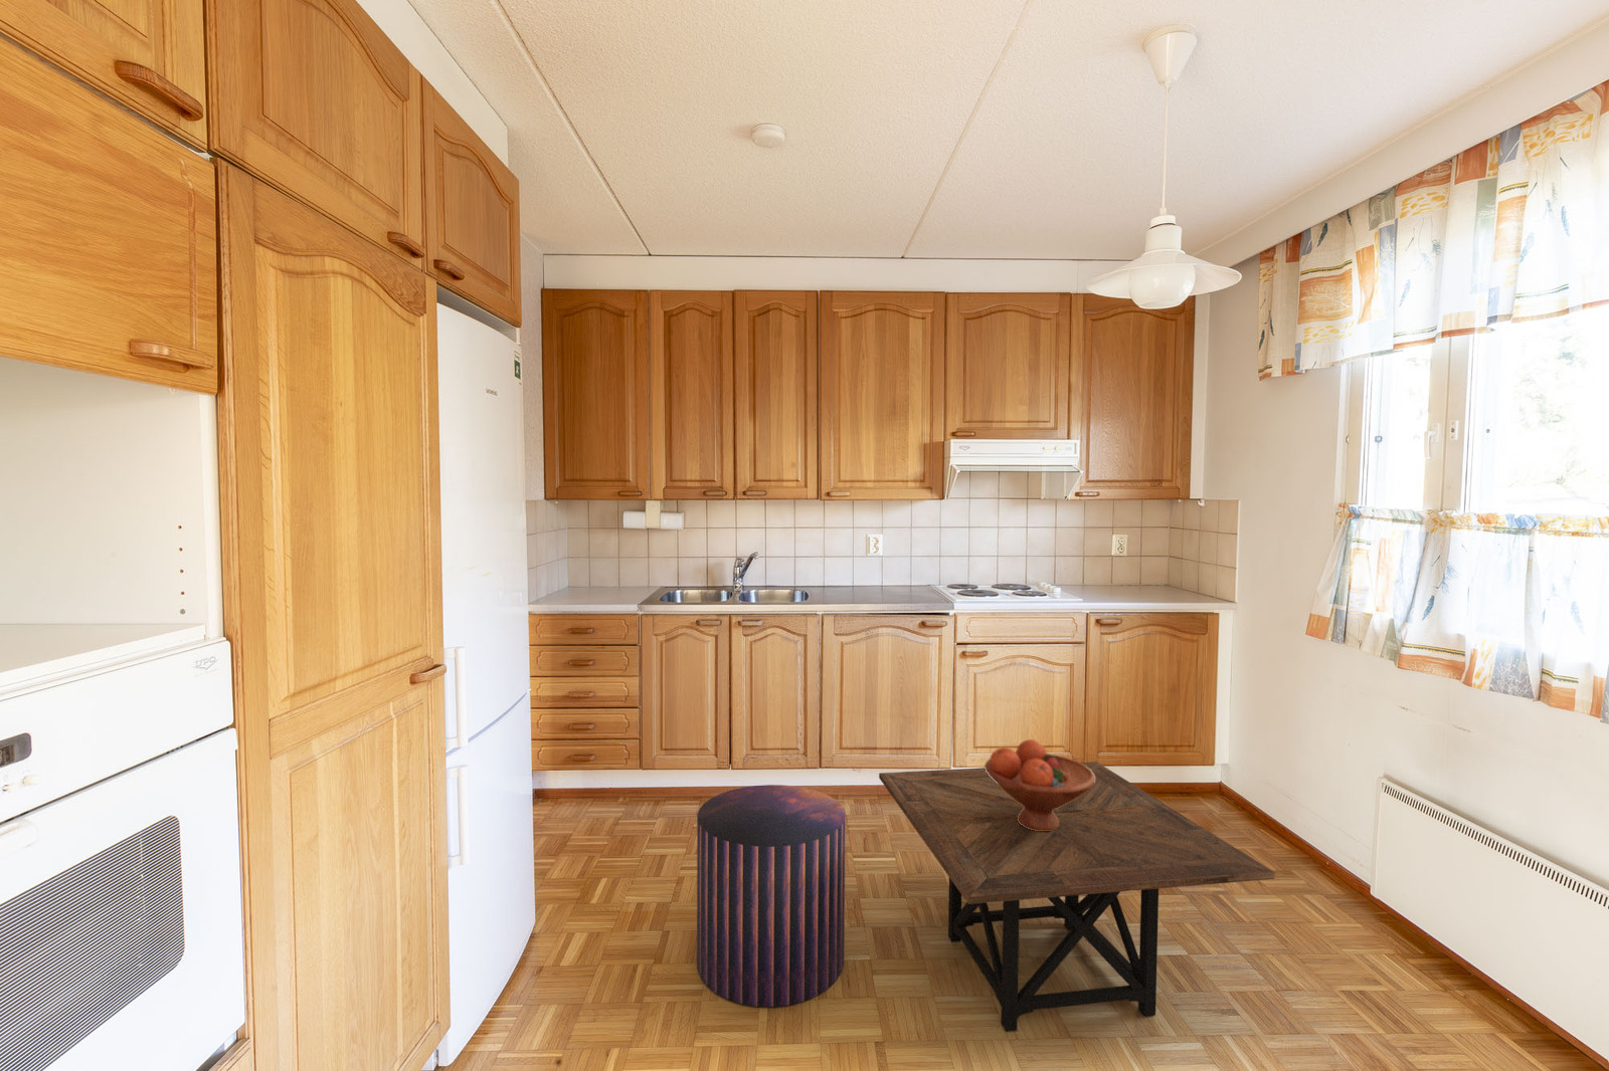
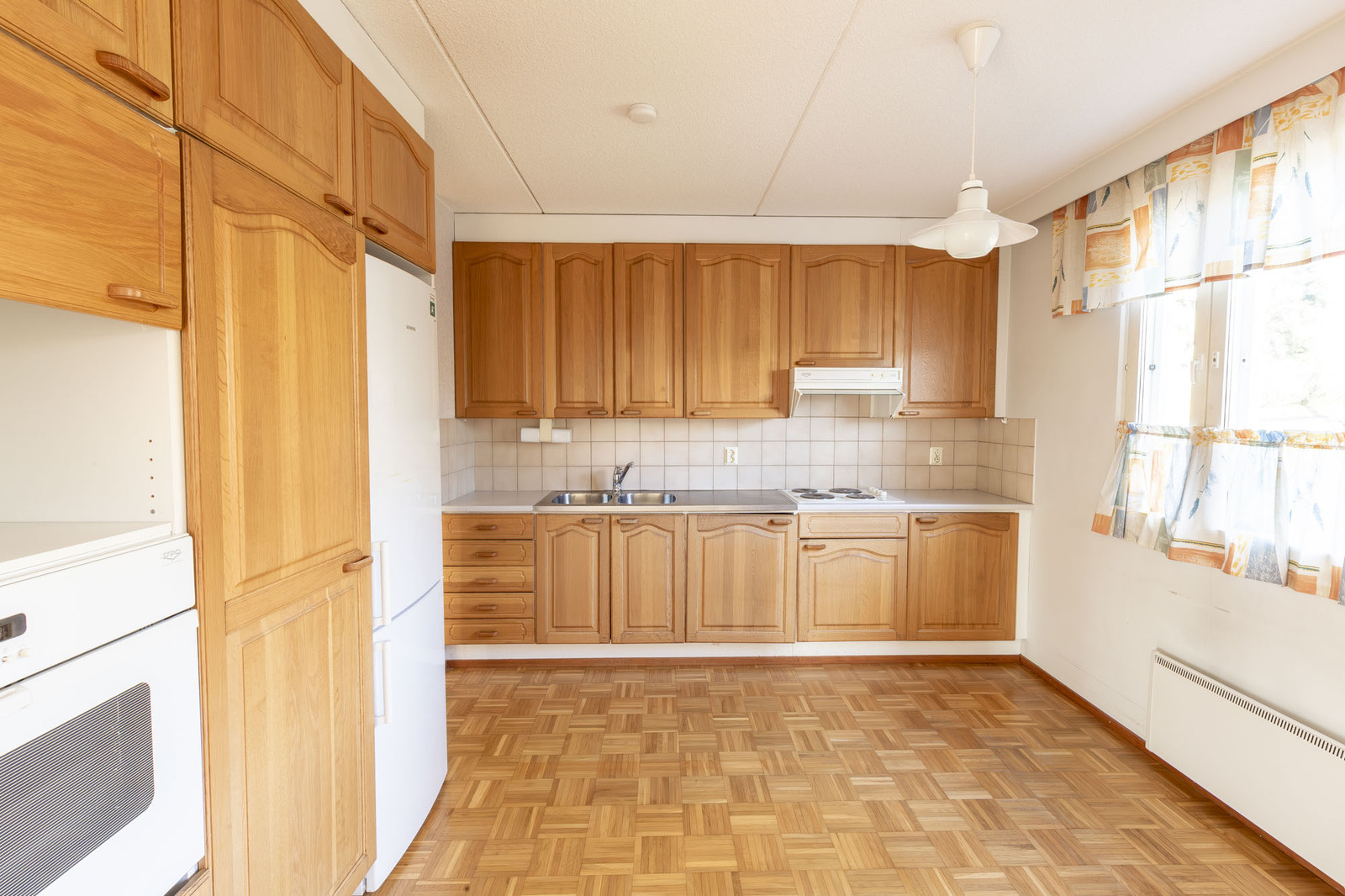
- side table (1044, 893)
- fruit bowl (1038, 784)
- stool (770, 886)
